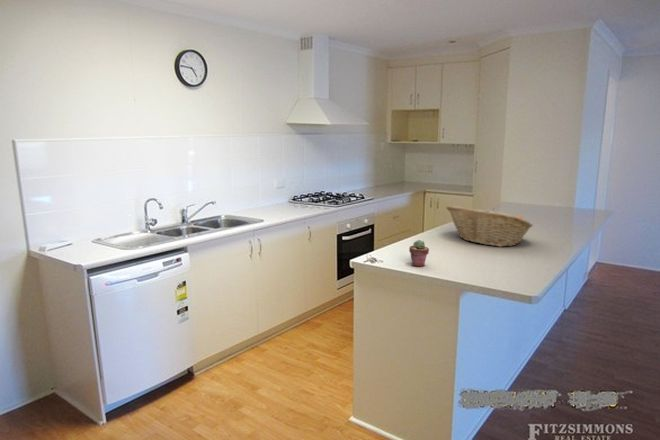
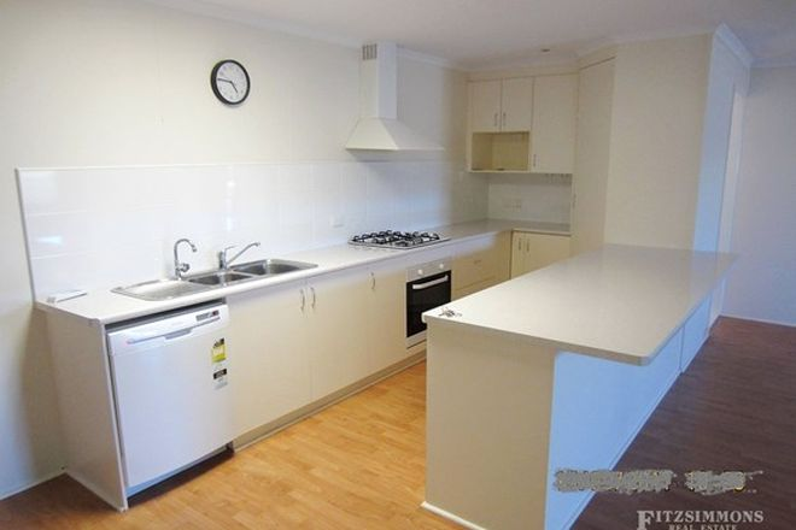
- fruit basket (487, 222)
- potted succulent (418, 252)
